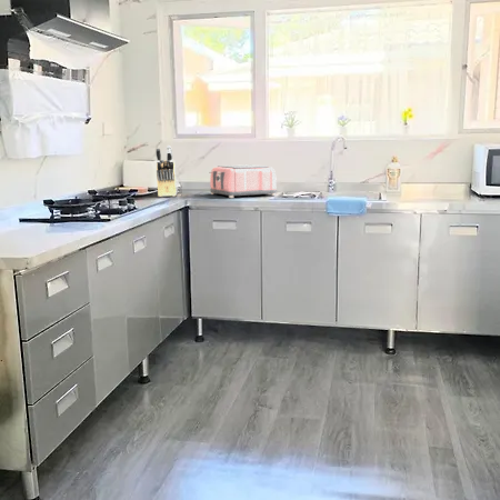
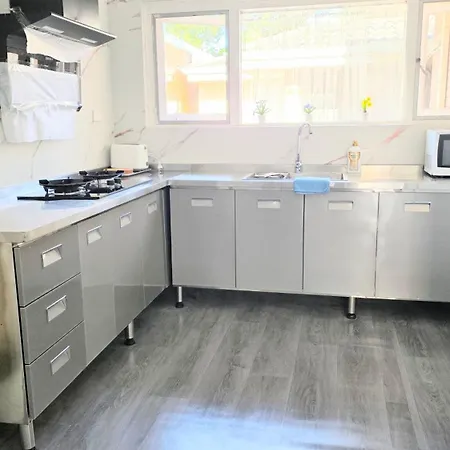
- knife block (166, 170)
- toaster (240, 180)
